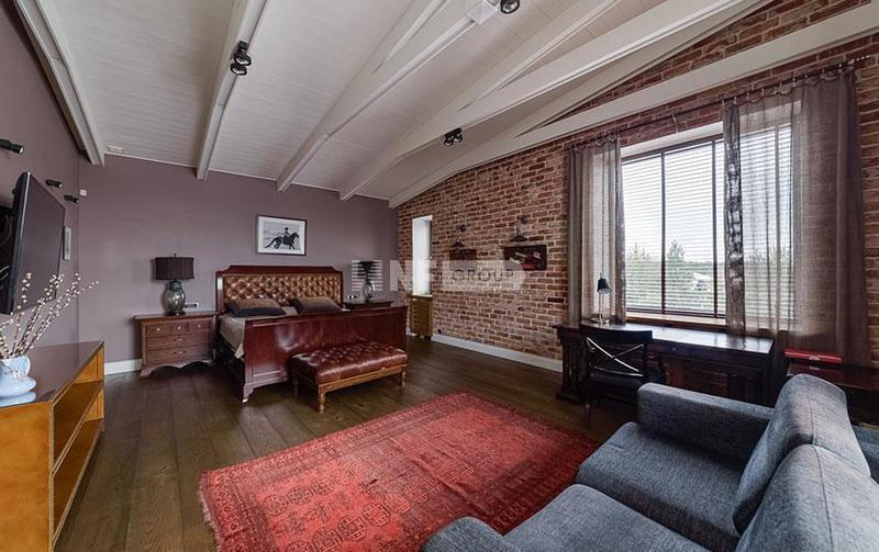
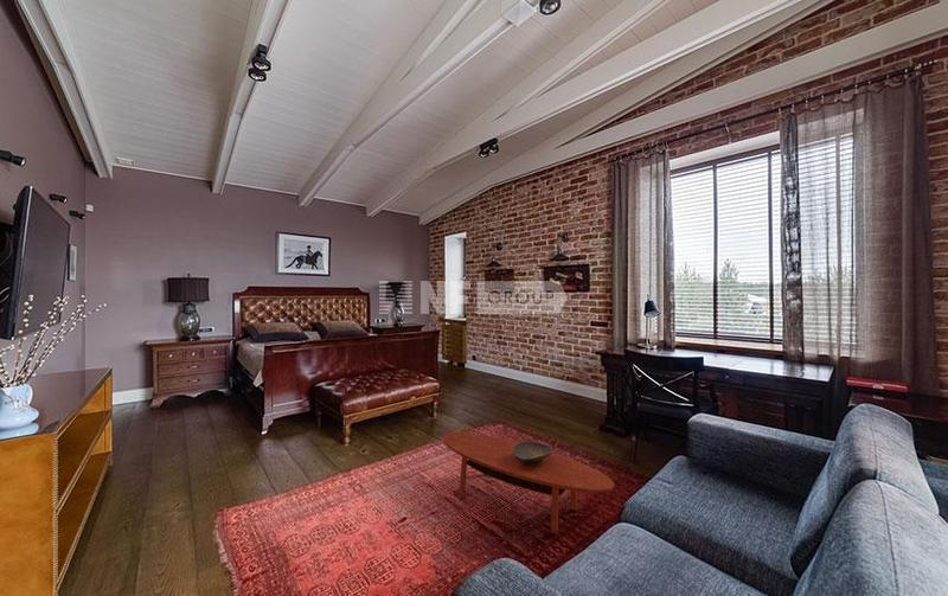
+ decorative bowl (532, 453)
+ coffee table (515, 478)
